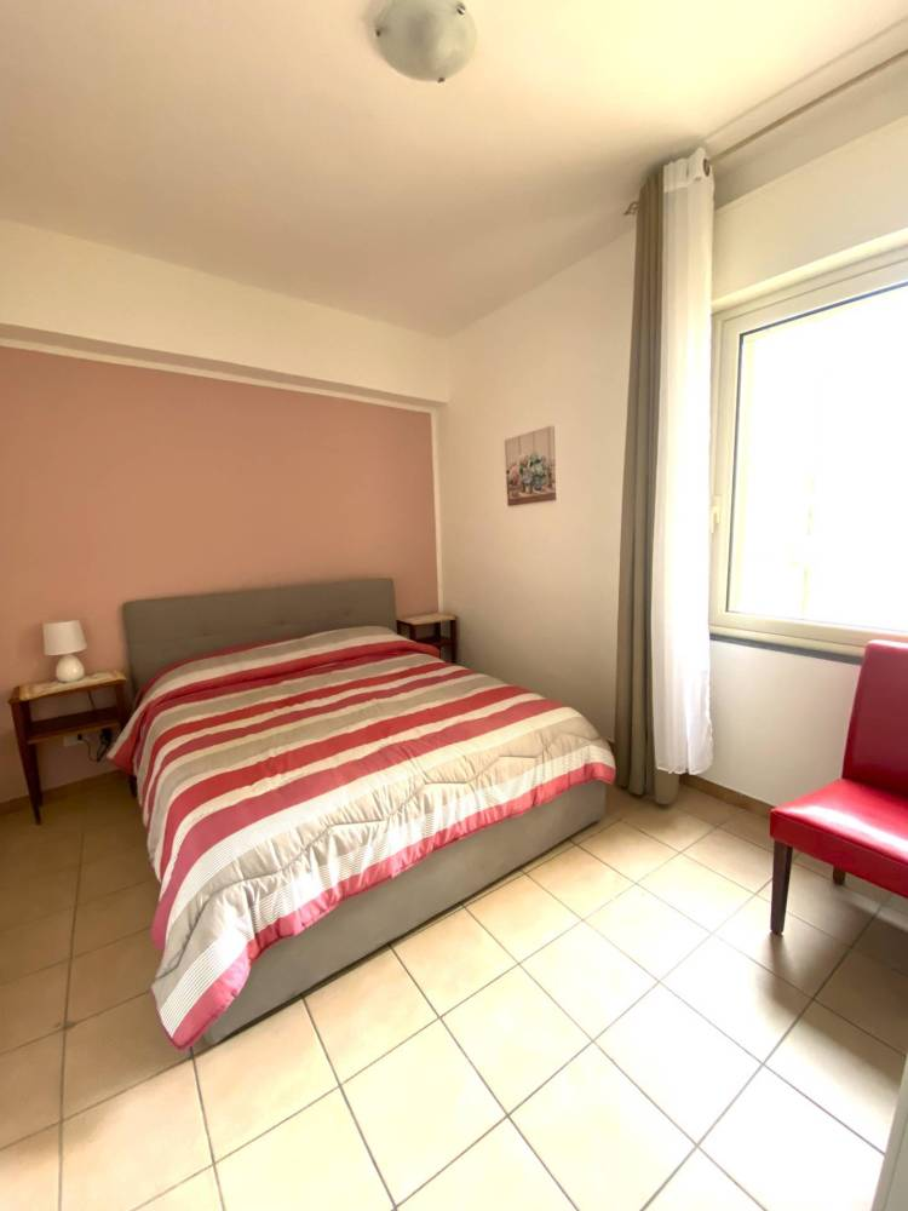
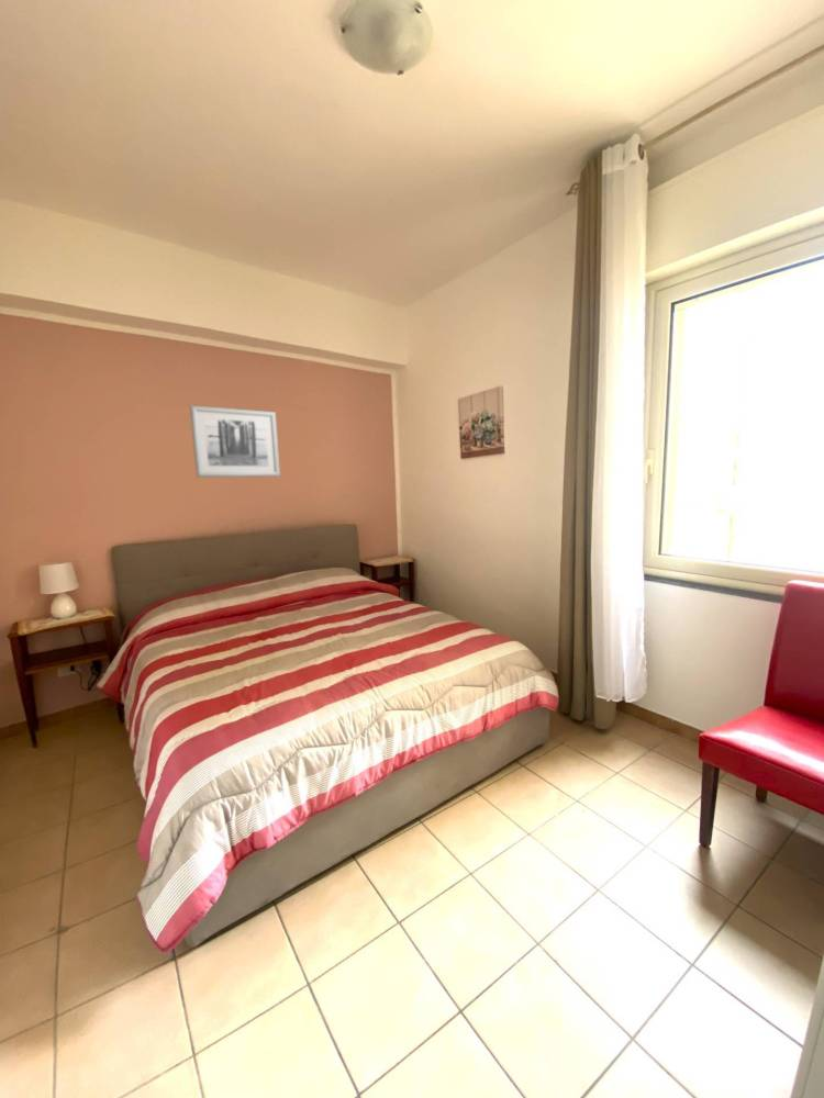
+ wall art (237, 442)
